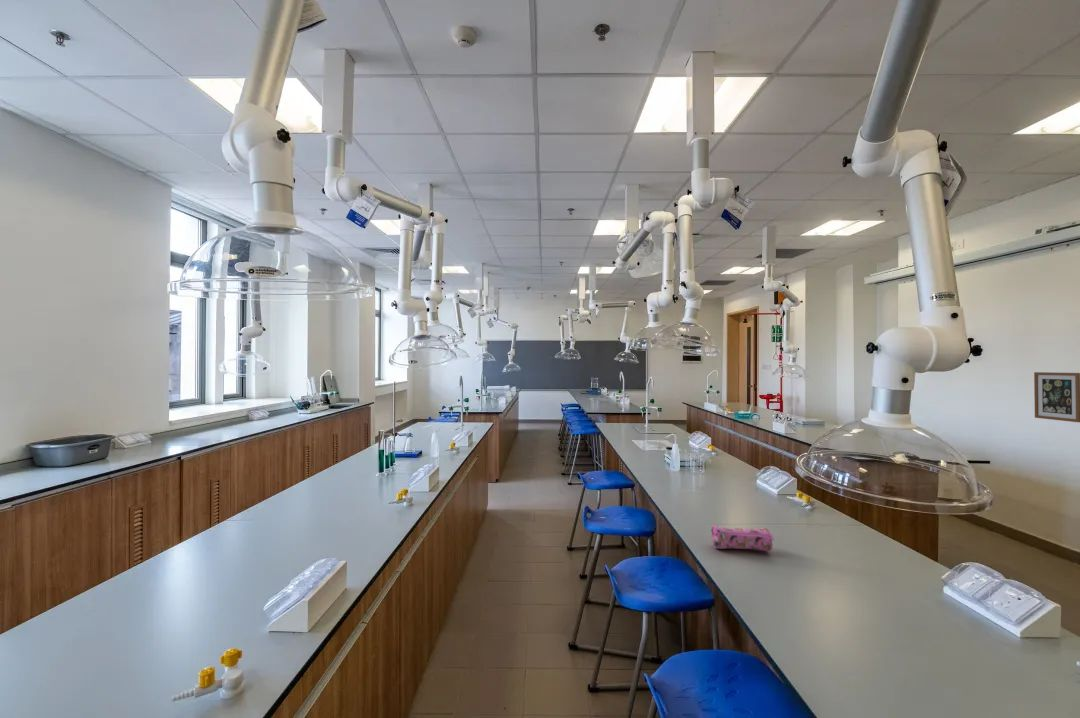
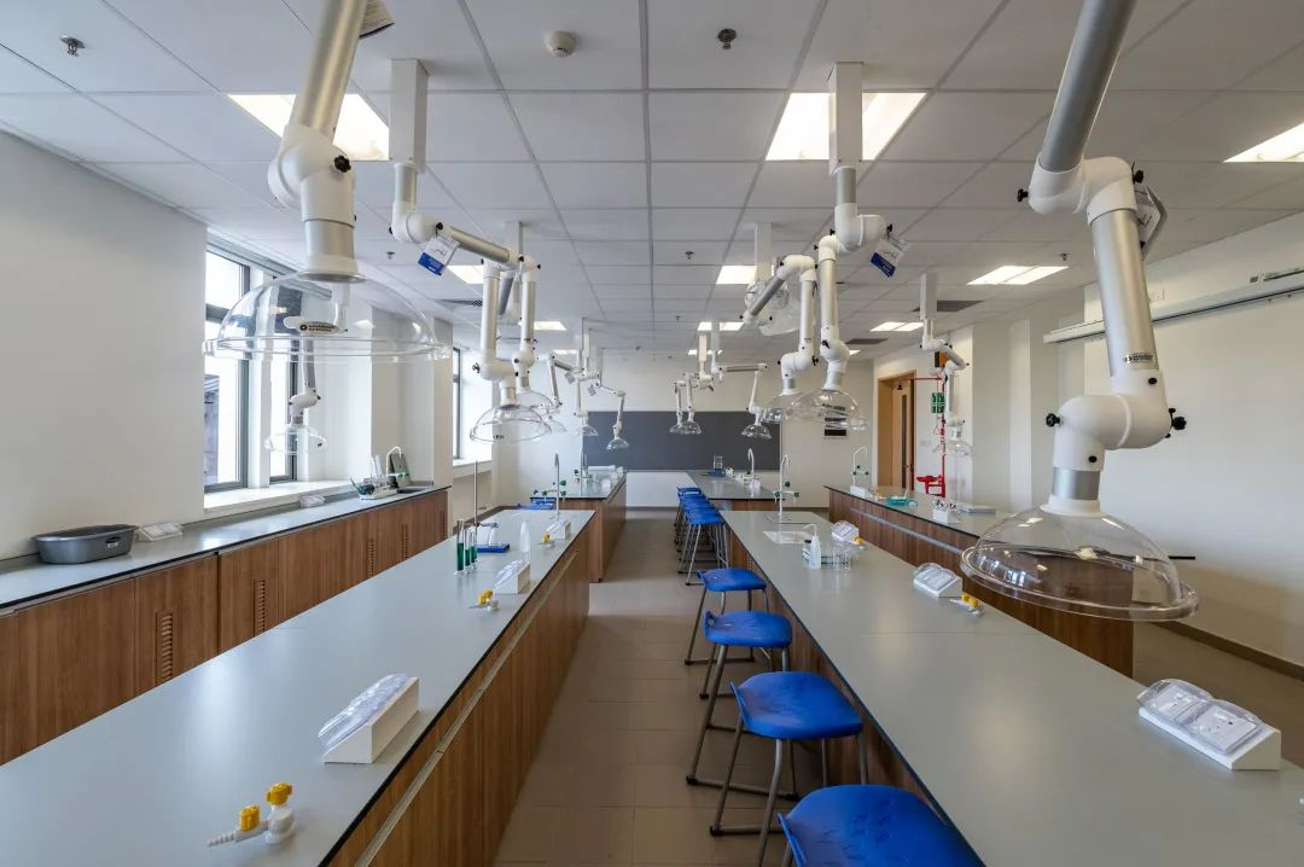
- wall art (1056, 396)
- pencil case (741, 537)
